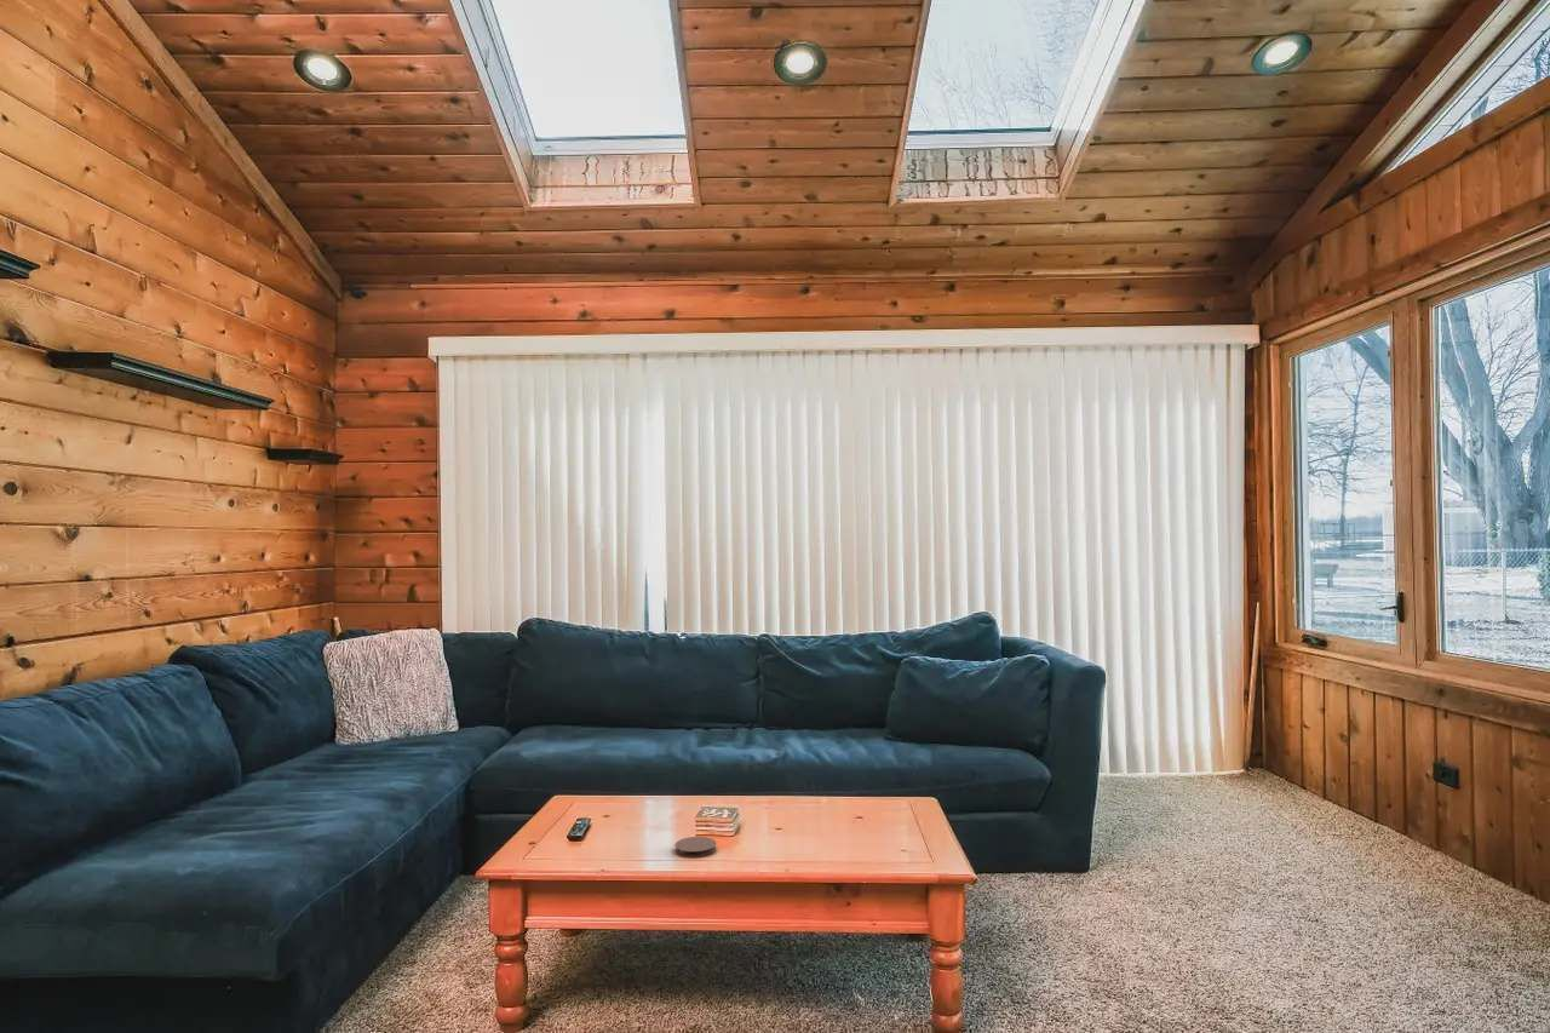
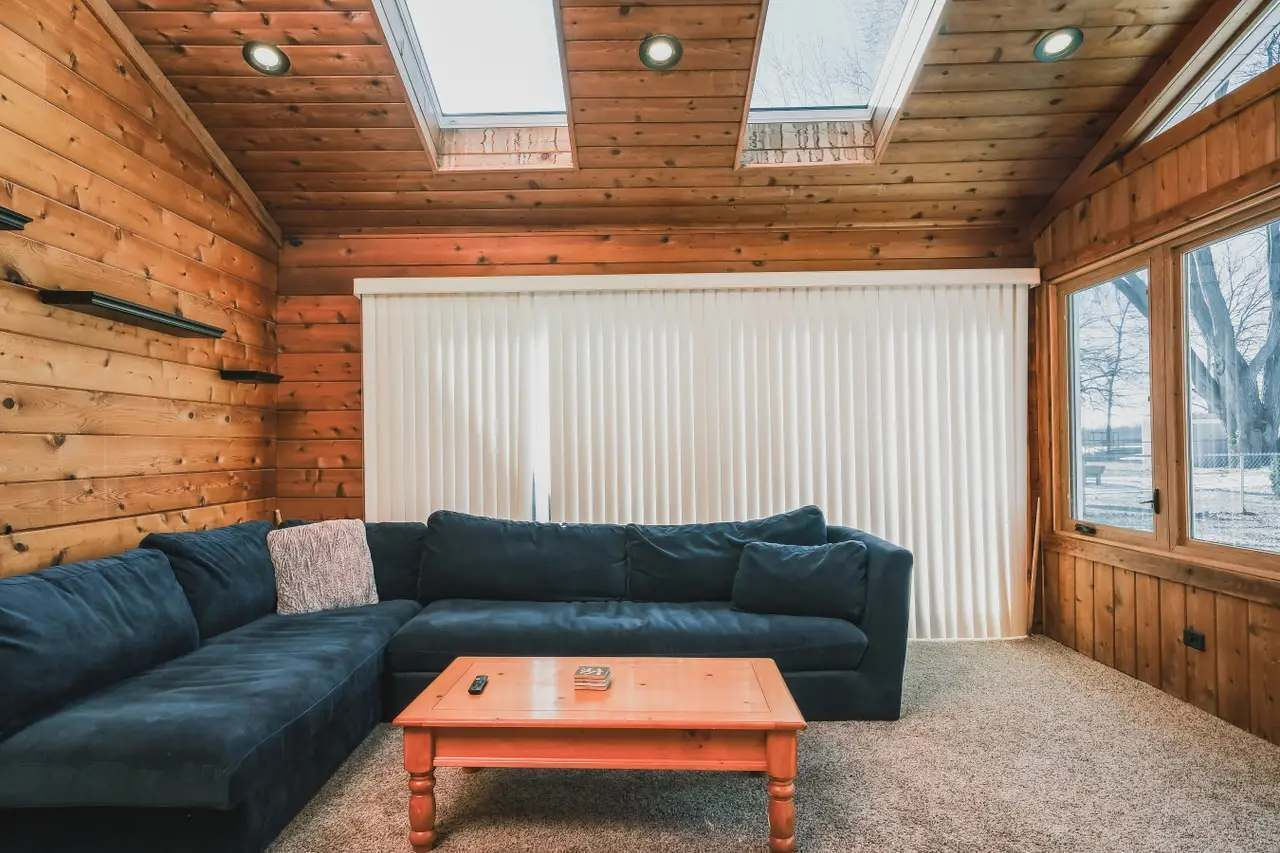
- coaster (695, 847)
